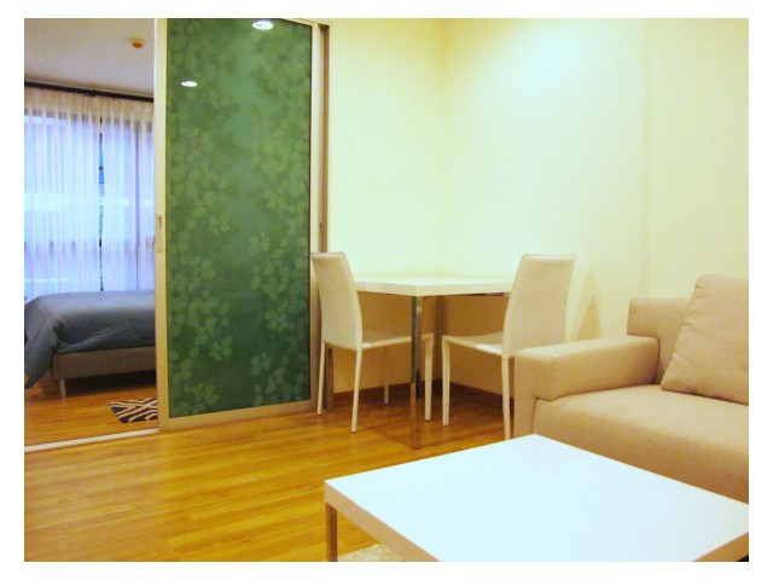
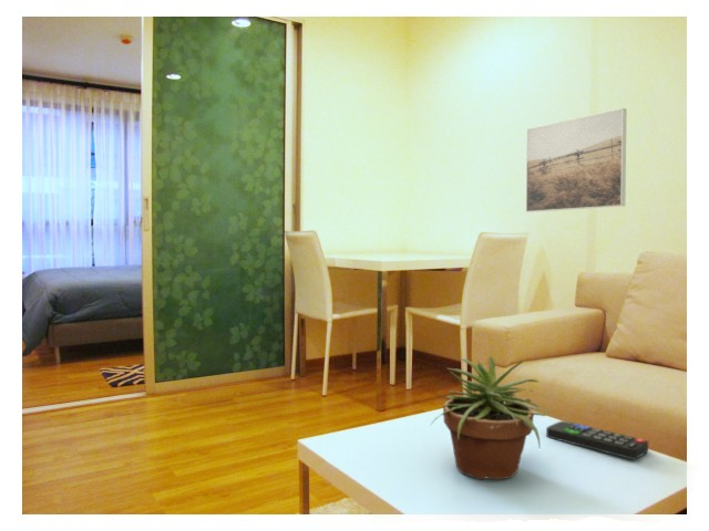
+ remote control (595, 437)
+ potted plant (484, 413)
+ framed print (572, 164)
